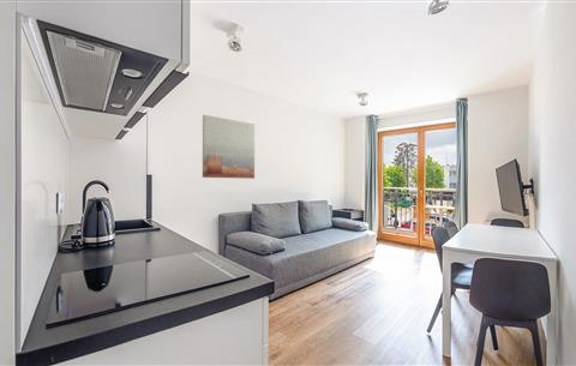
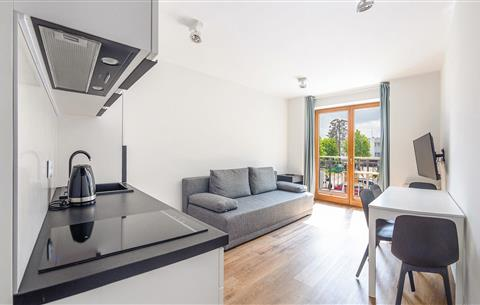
- wall art (229, 149)
